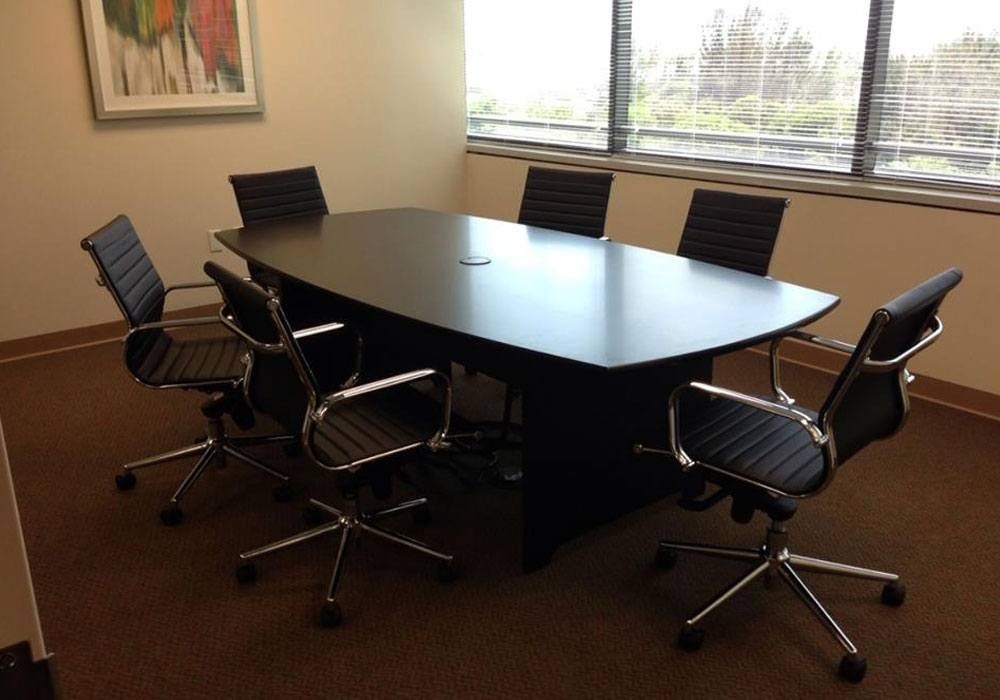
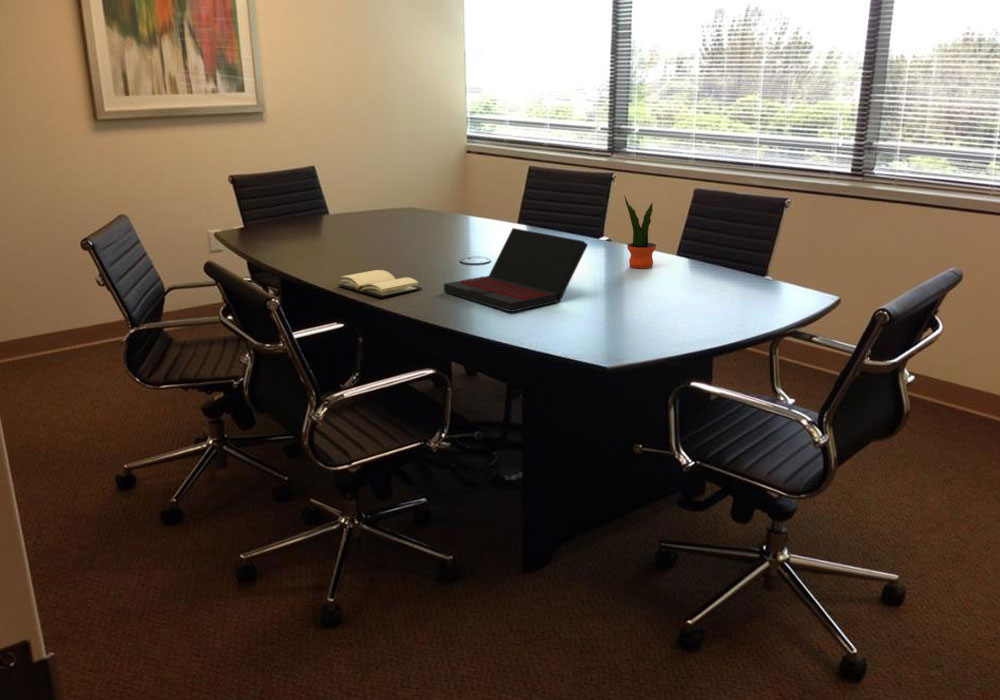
+ potted plant (636, 231)
+ book (378, 282)
+ laptop (514, 266)
